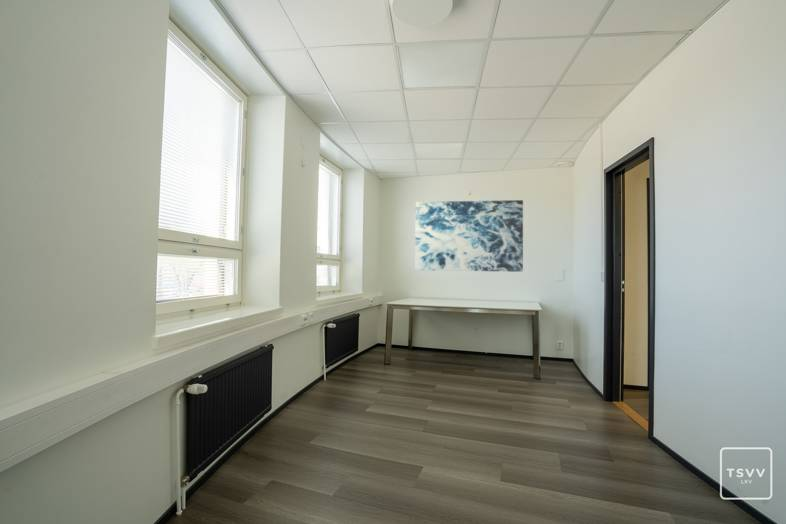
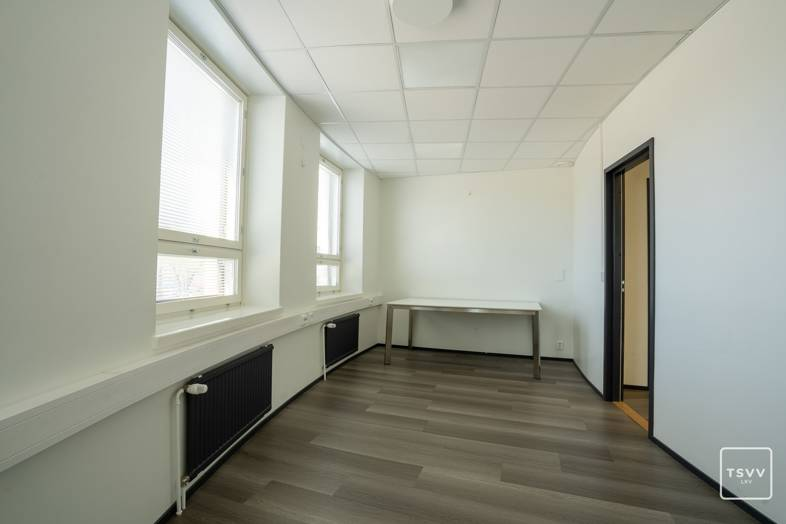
- wall art (467, 236)
